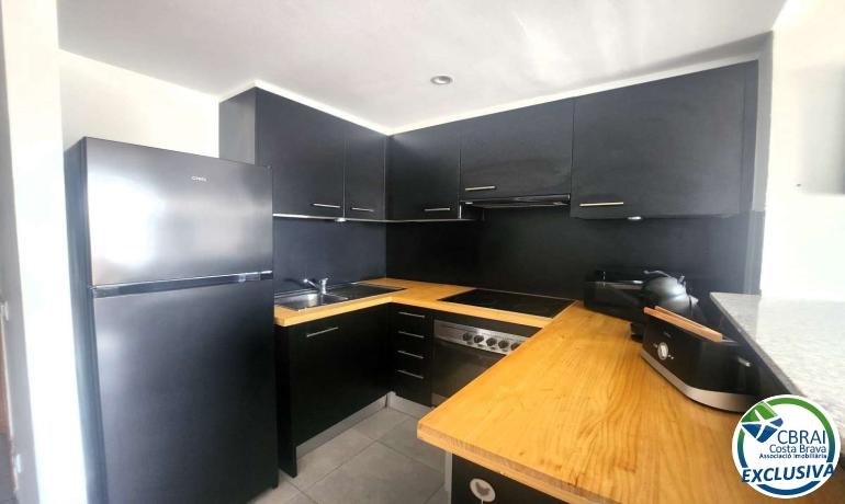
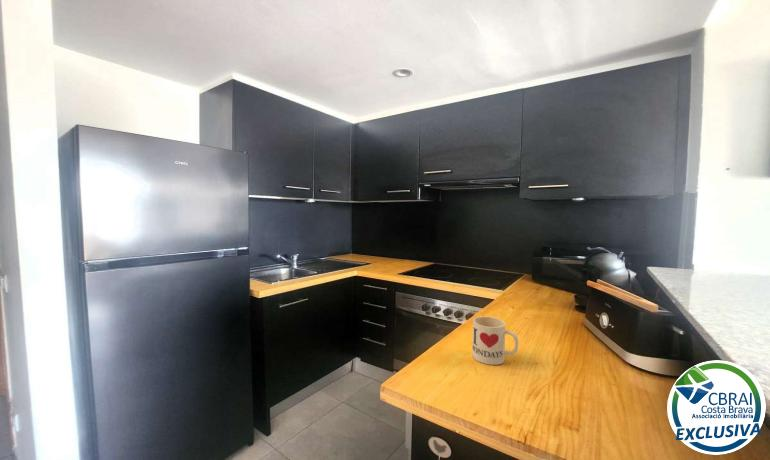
+ mug (494, 341)
